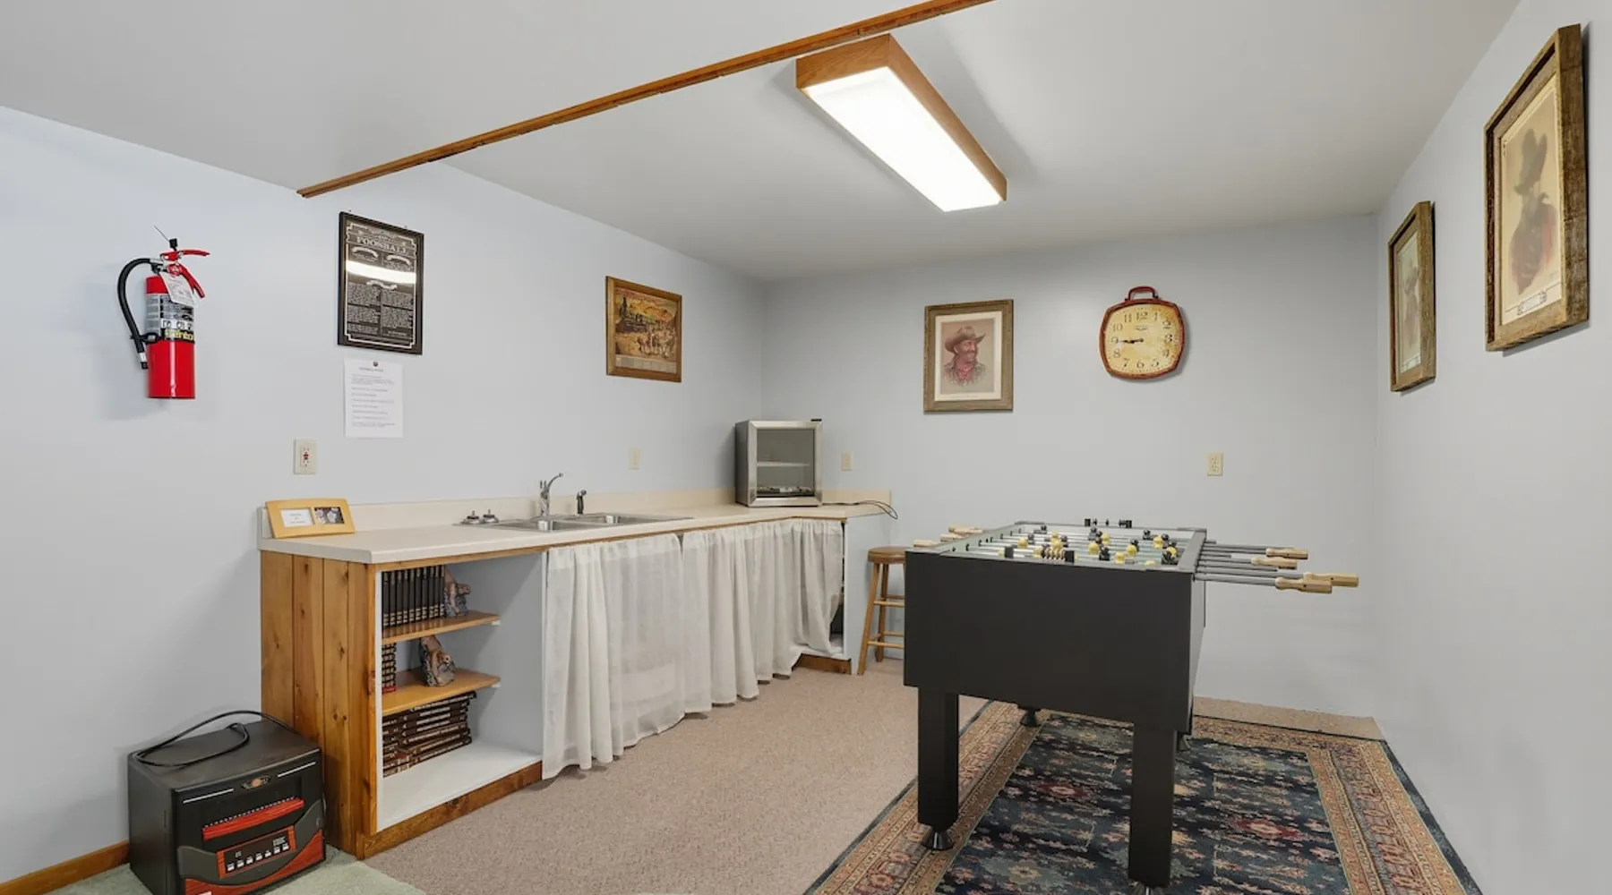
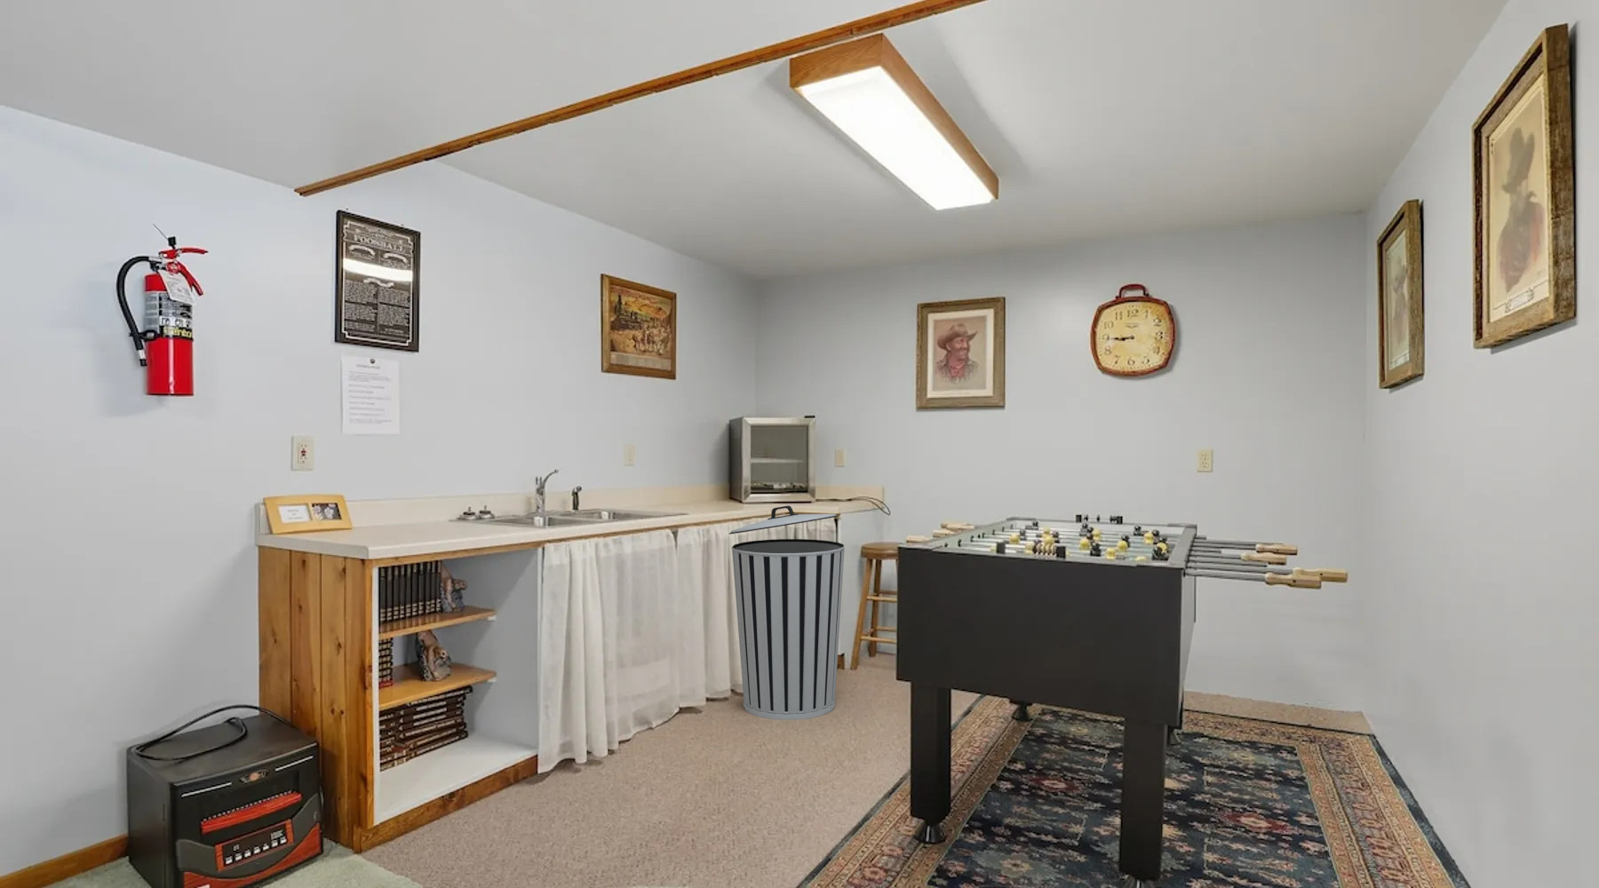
+ trash can (787, 605)
